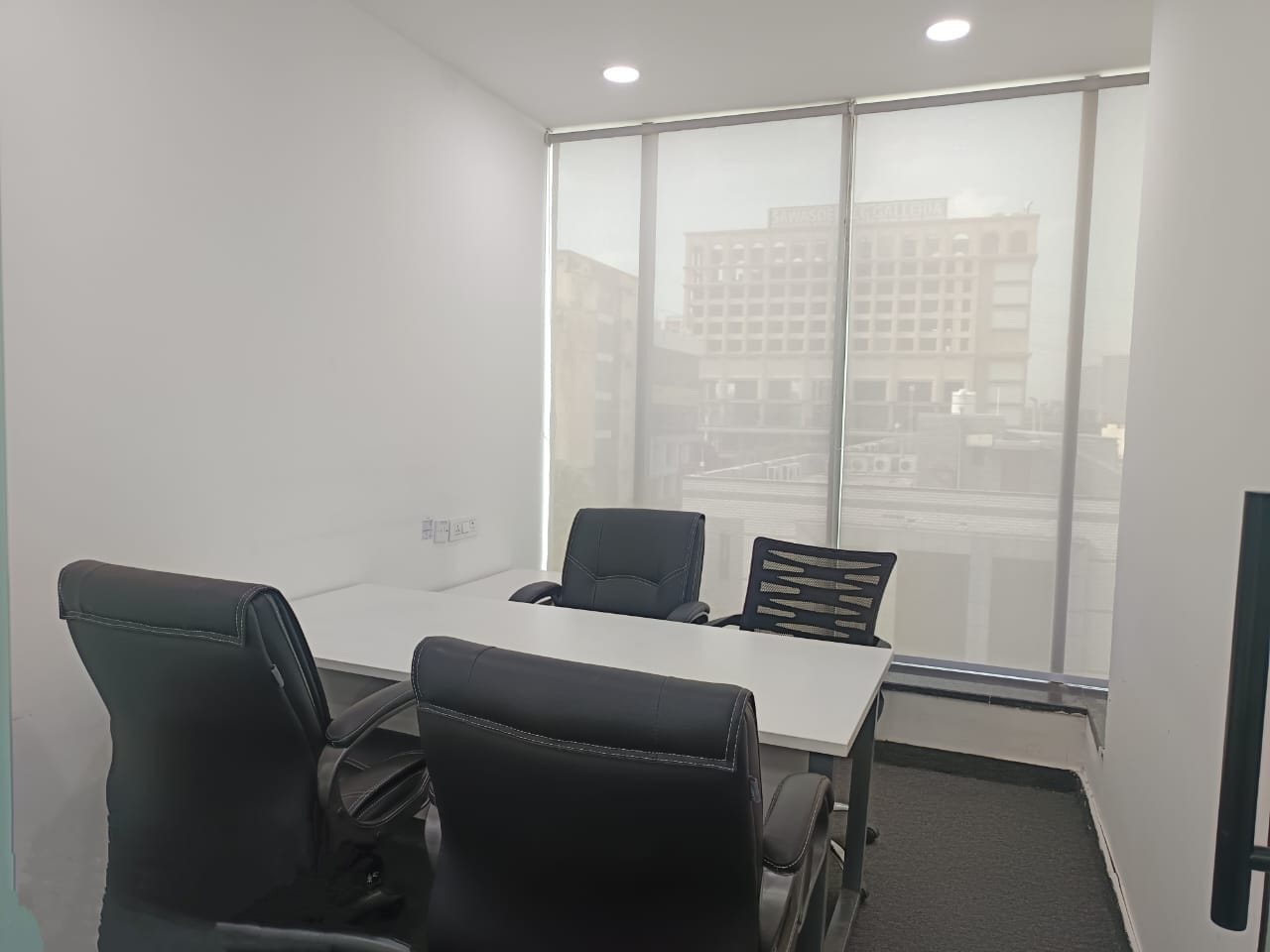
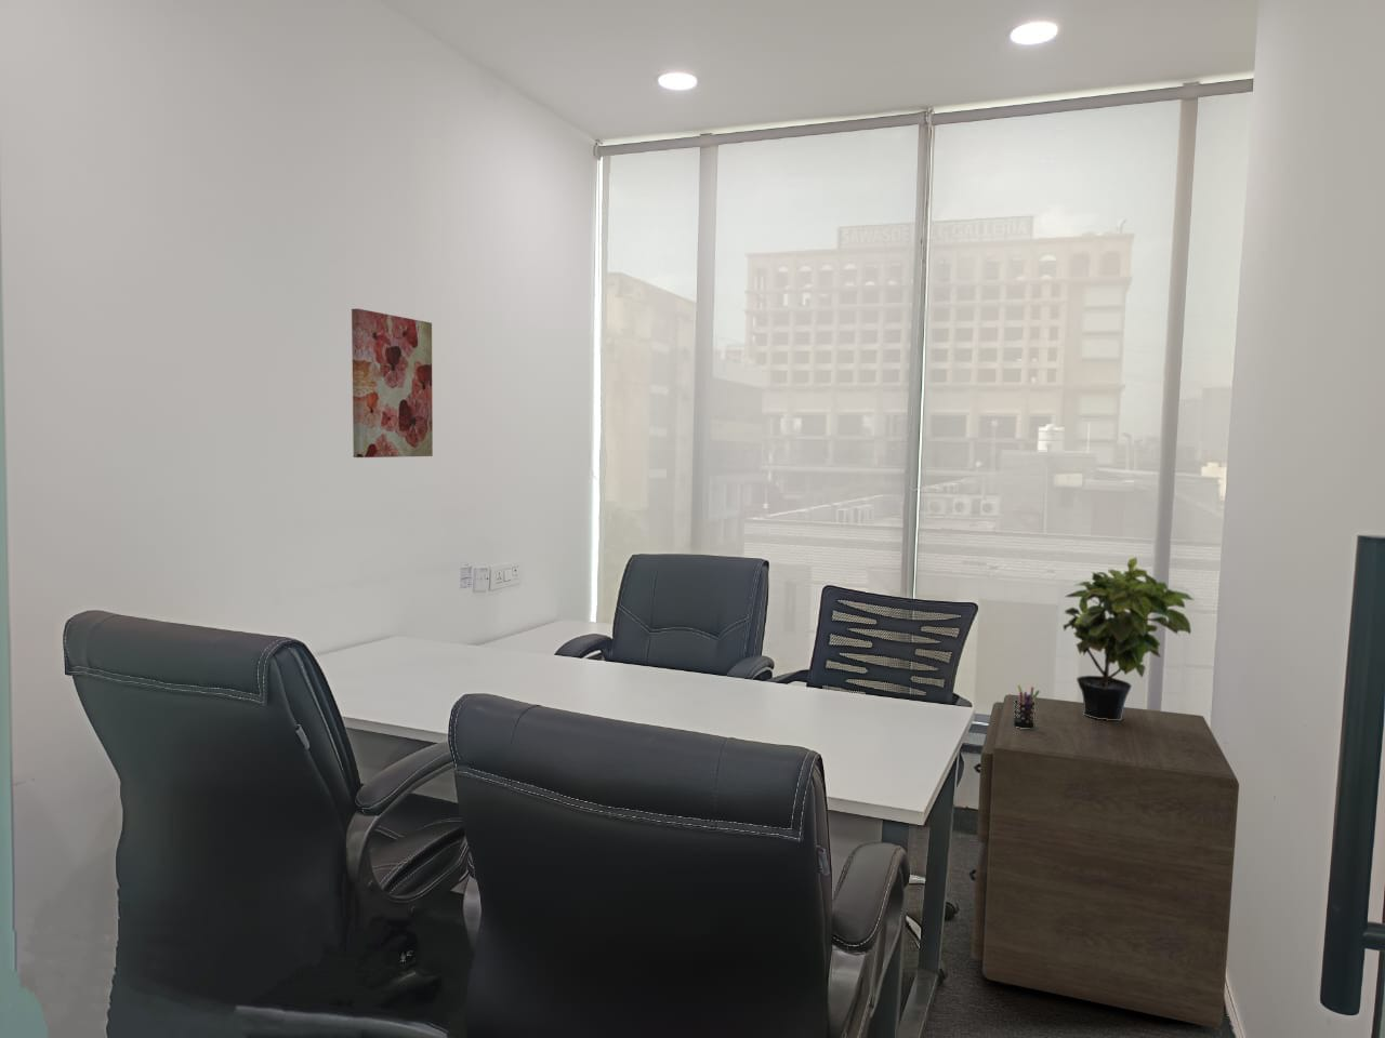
+ wall art (394, 386)
+ potted plant (1116, 637)
+ filing cabinet (1086, 843)
+ pen holder (1027, 704)
